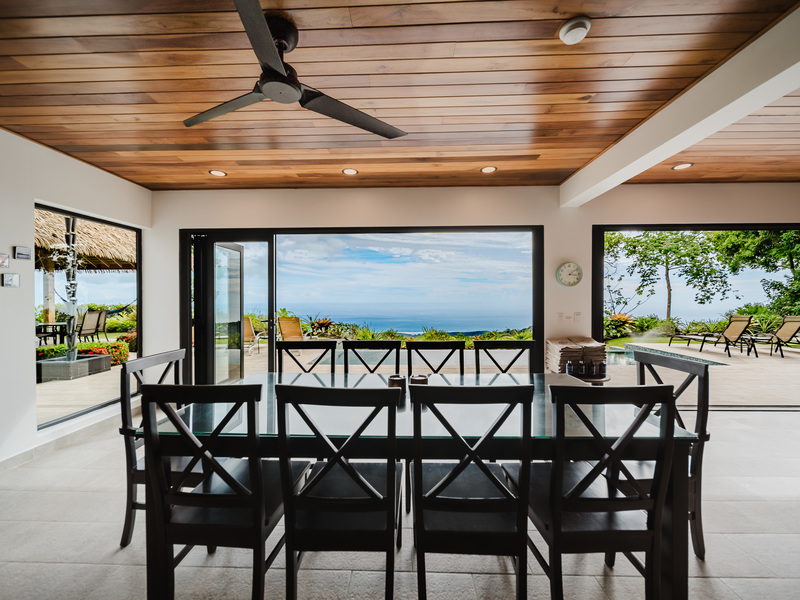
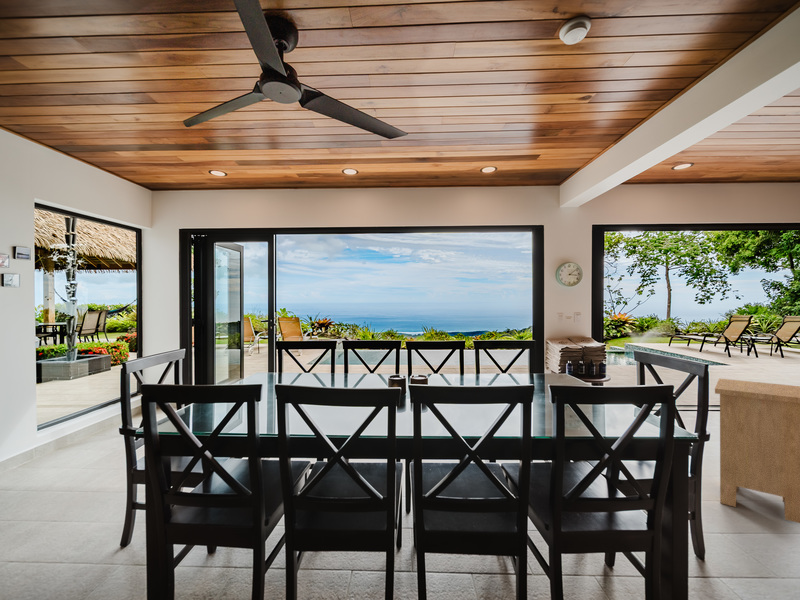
+ nightstand (759, 443)
